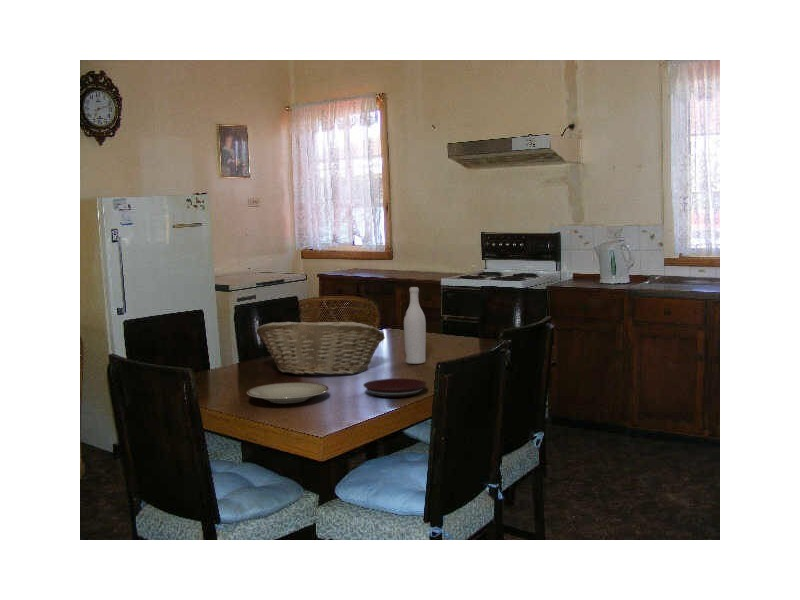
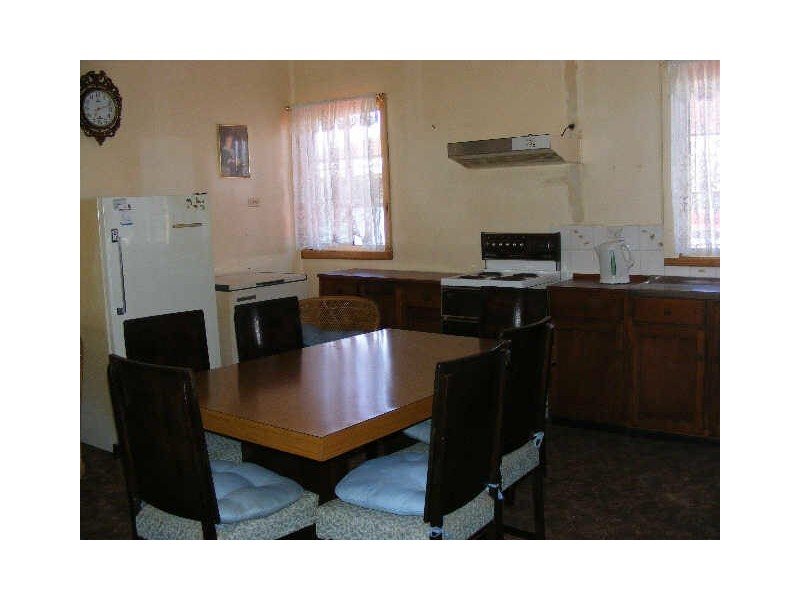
- fruit basket (320, 344)
- wine bottle (414, 324)
- plate (288, 394)
- plate (395, 388)
